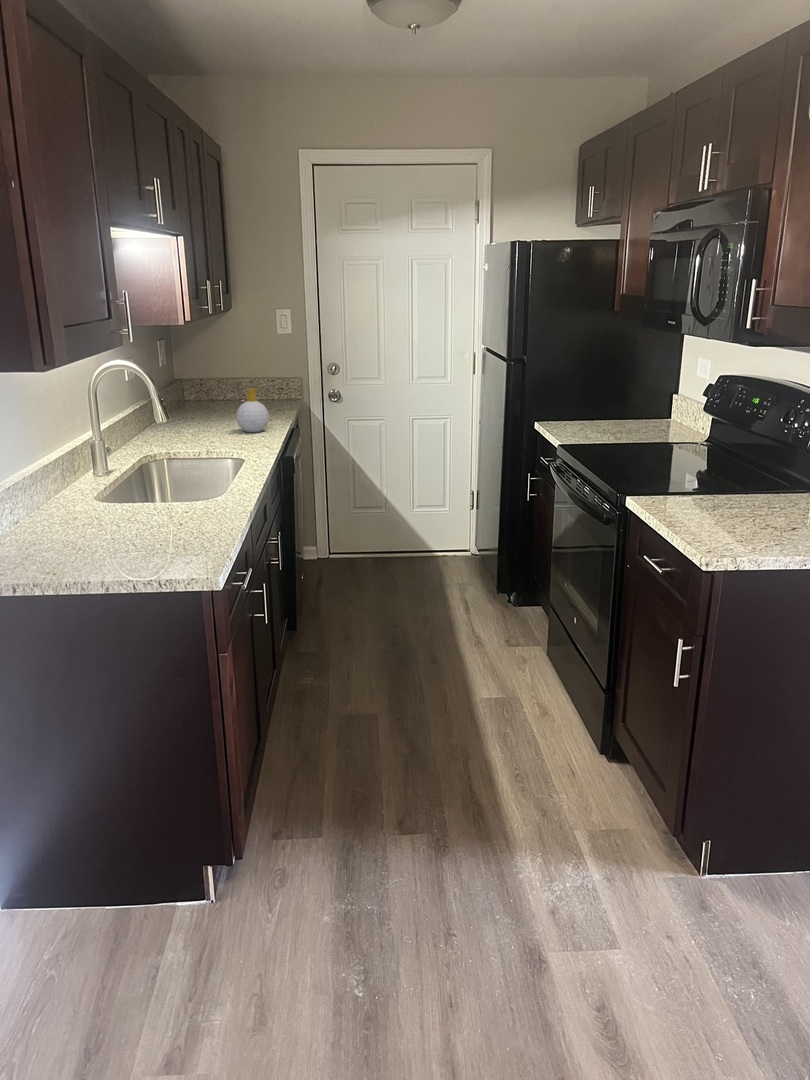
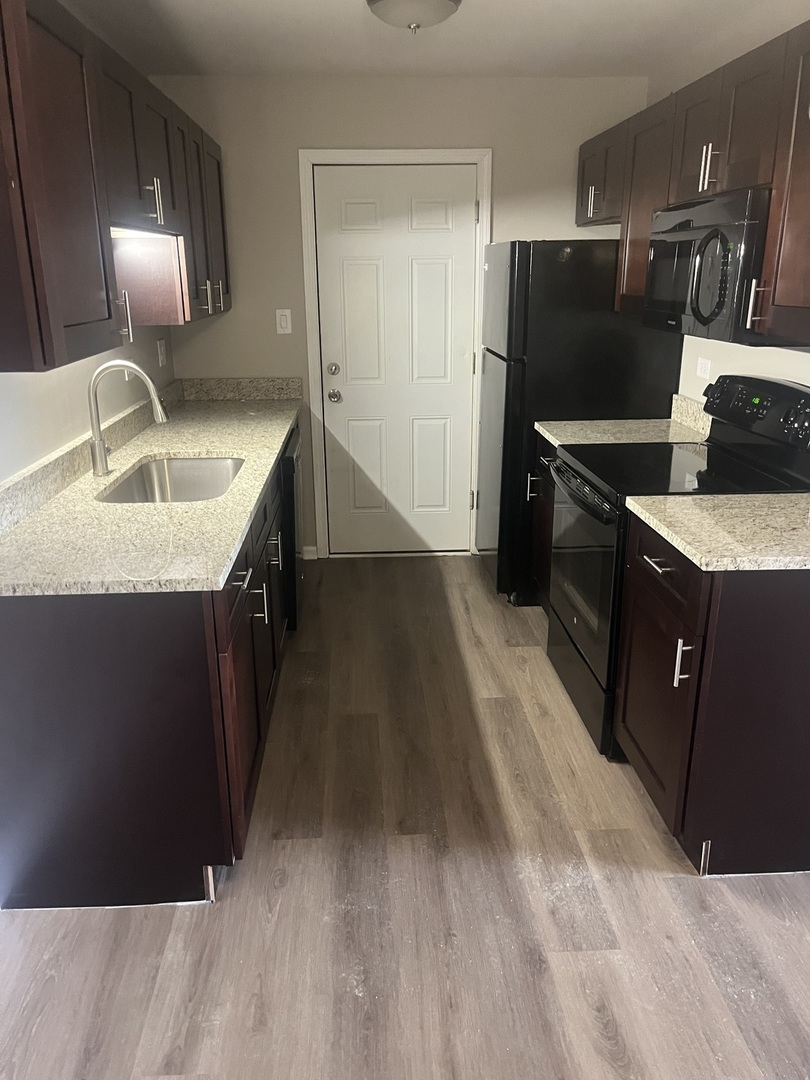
- soap bottle (252, 410)
